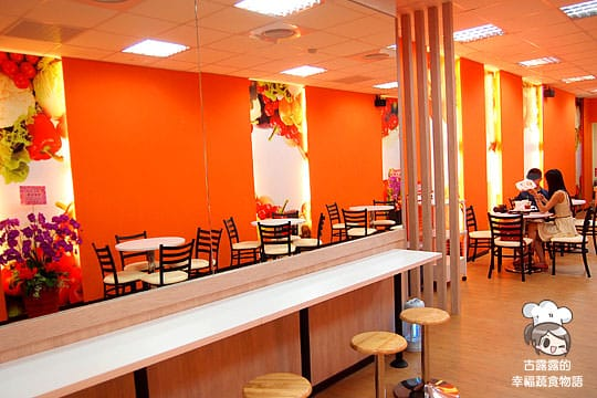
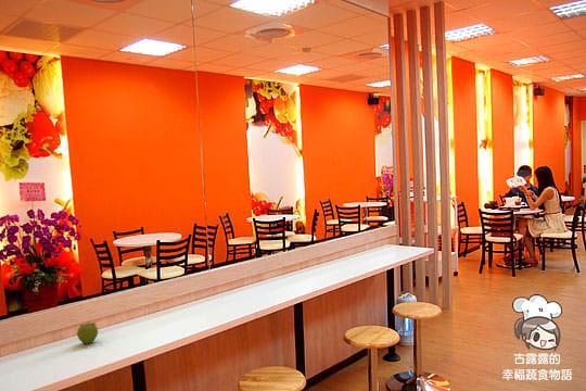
+ fruit (87, 331)
